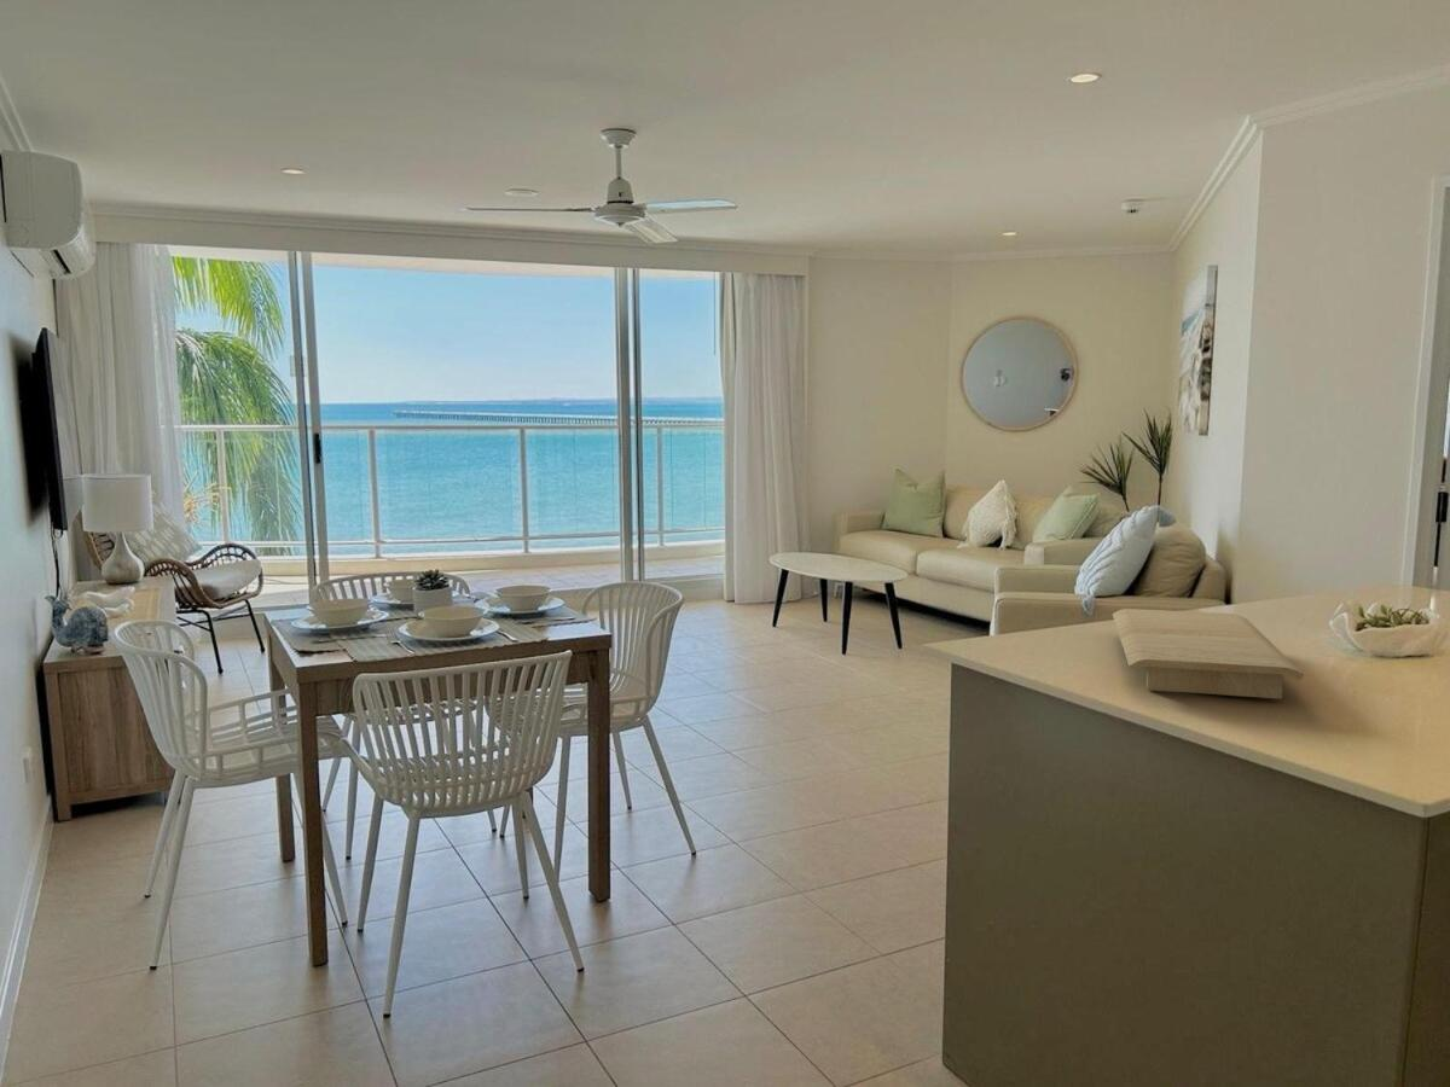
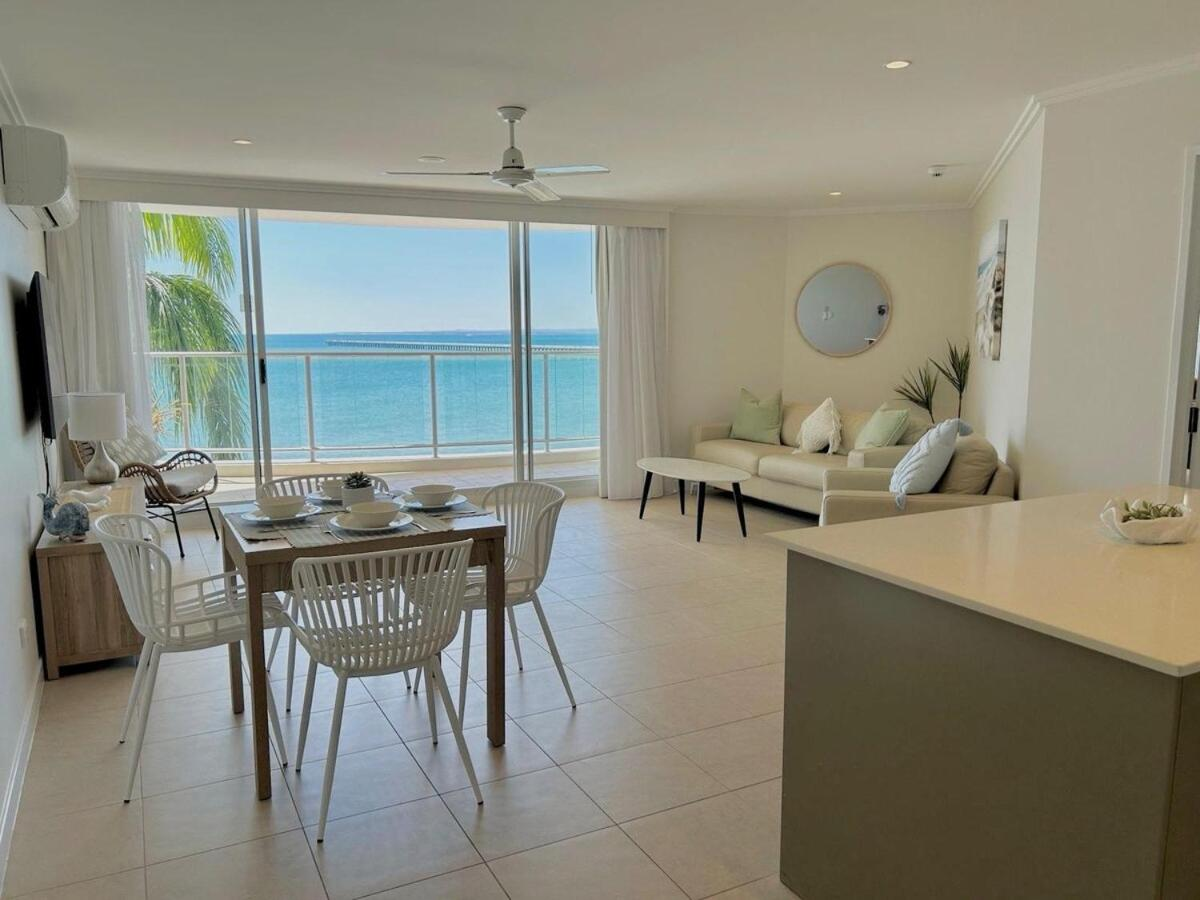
- cutting board (1194, 649)
